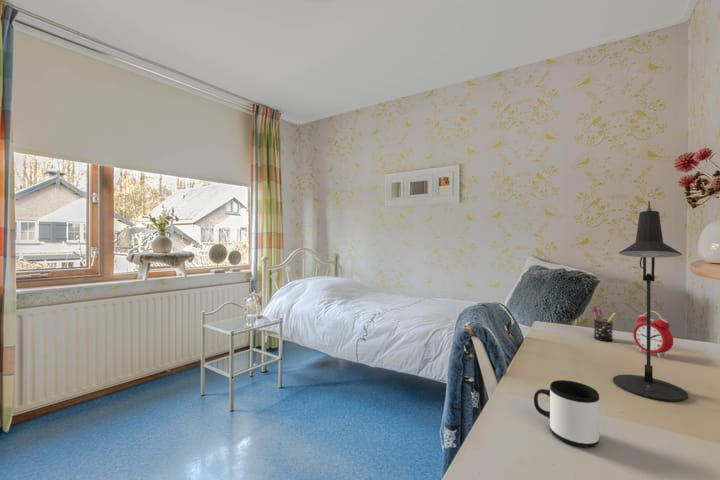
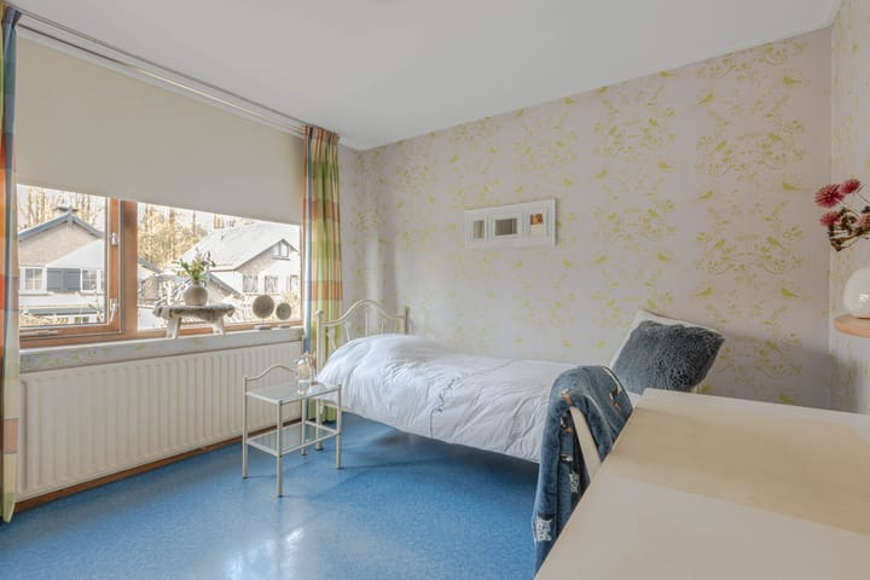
- desk lamp (648, 295)
- pen holder (601, 323)
- mug (564, 408)
- alarm clock (652, 332)
